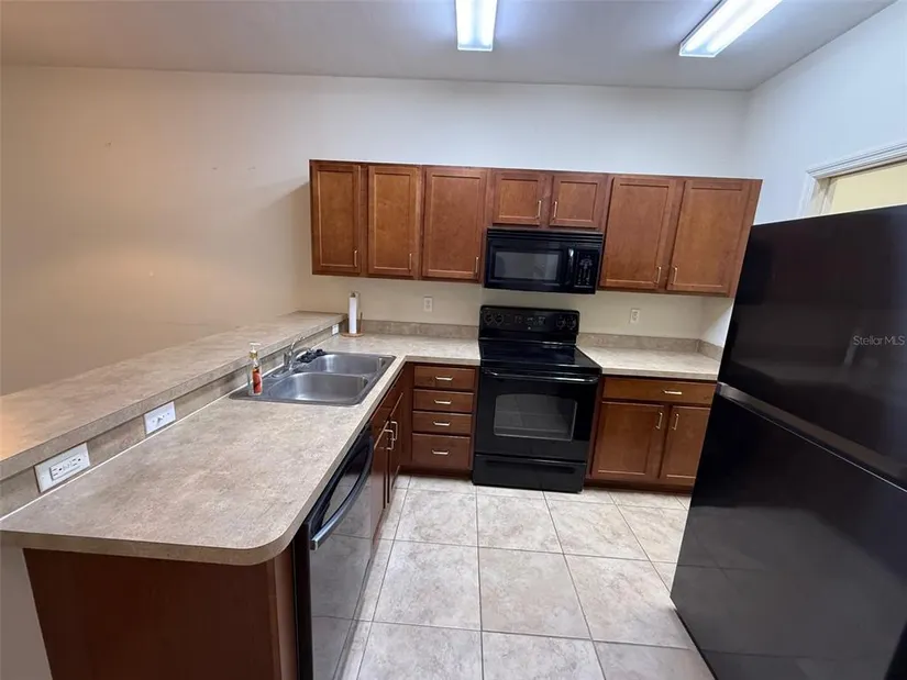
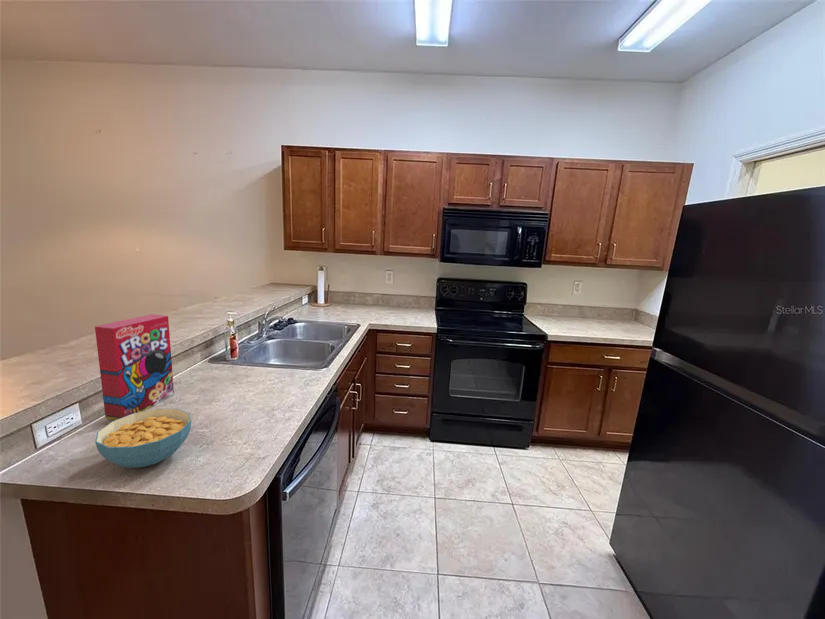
+ cereal bowl (147, 443)
+ cereal box (138, 364)
